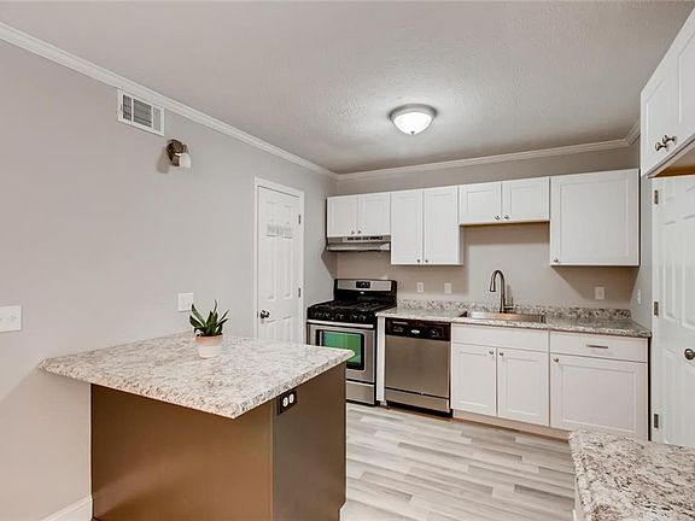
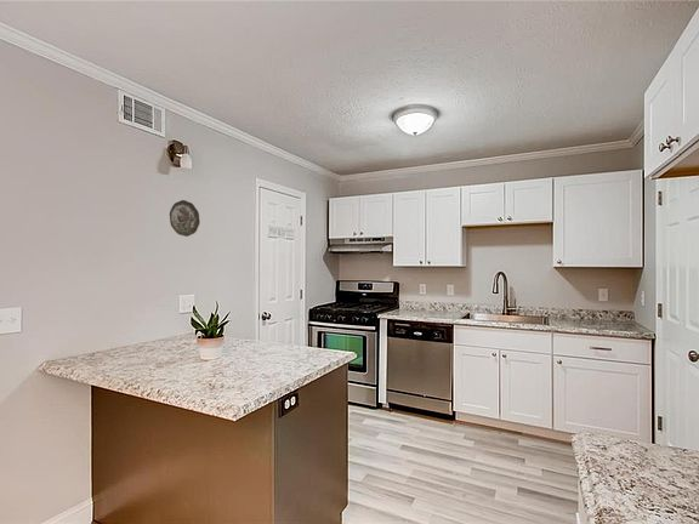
+ decorative plate (183, 218)
